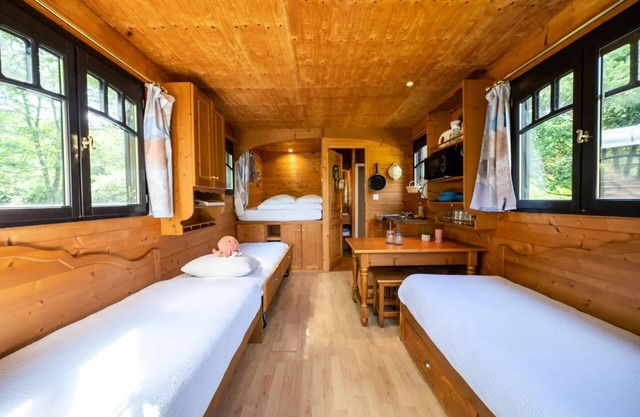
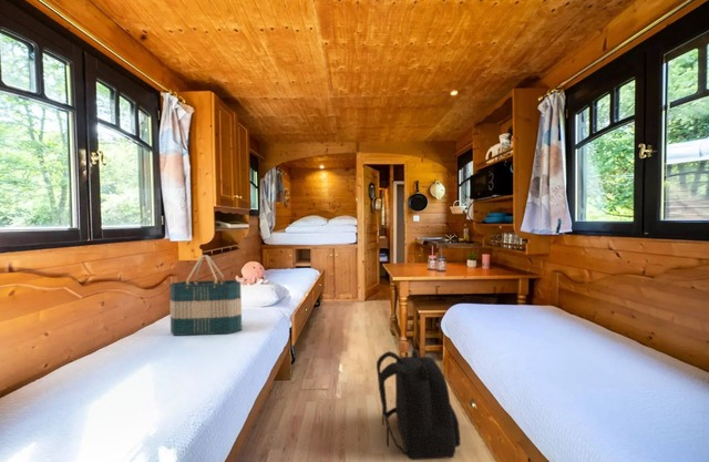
+ backpack (414, 398)
+ tote bag (205, 292)
